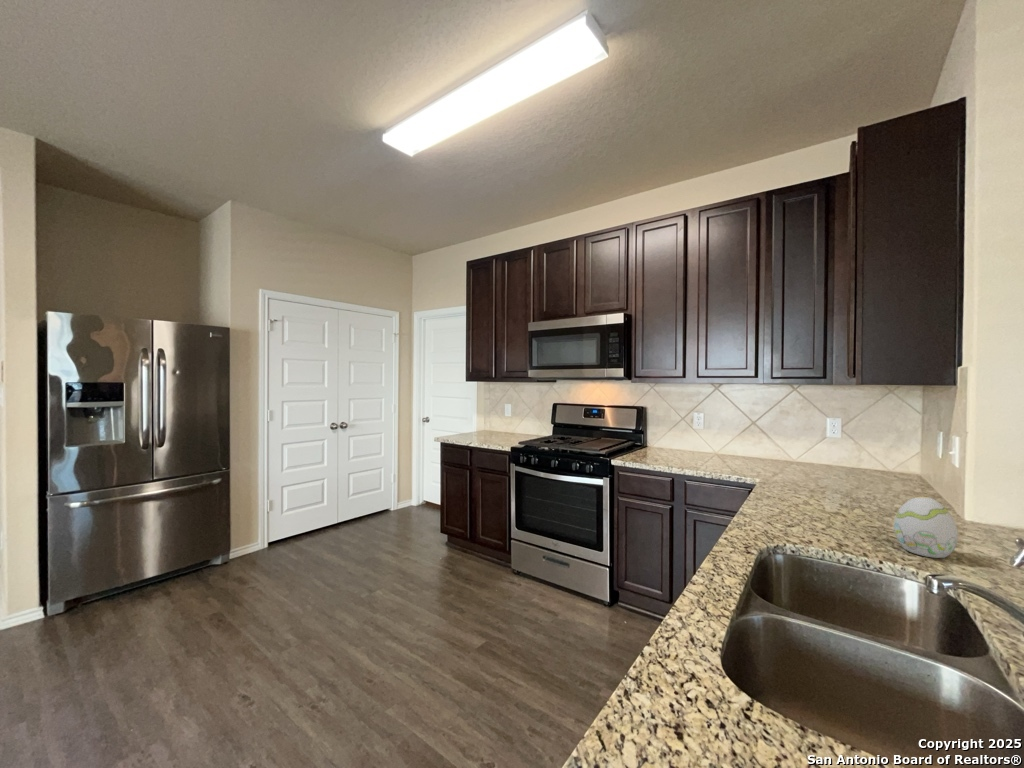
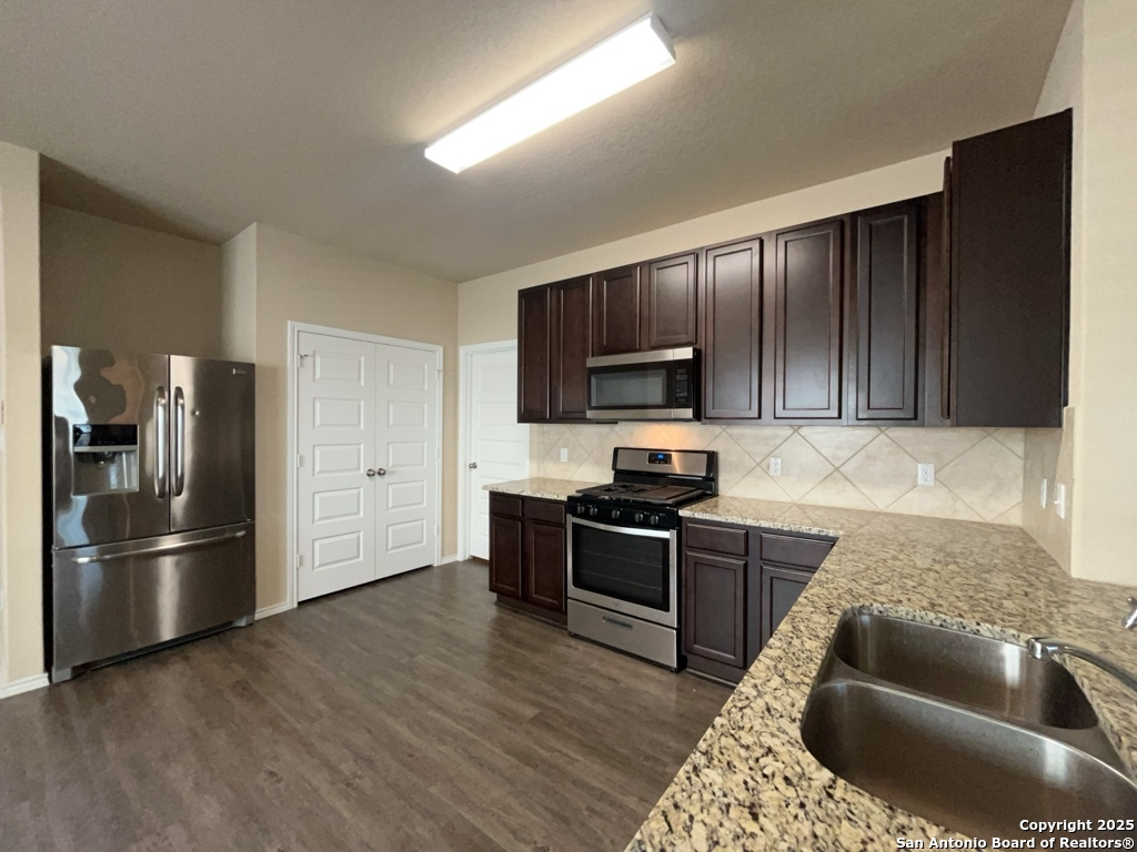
- decorative egg (924, 524)
